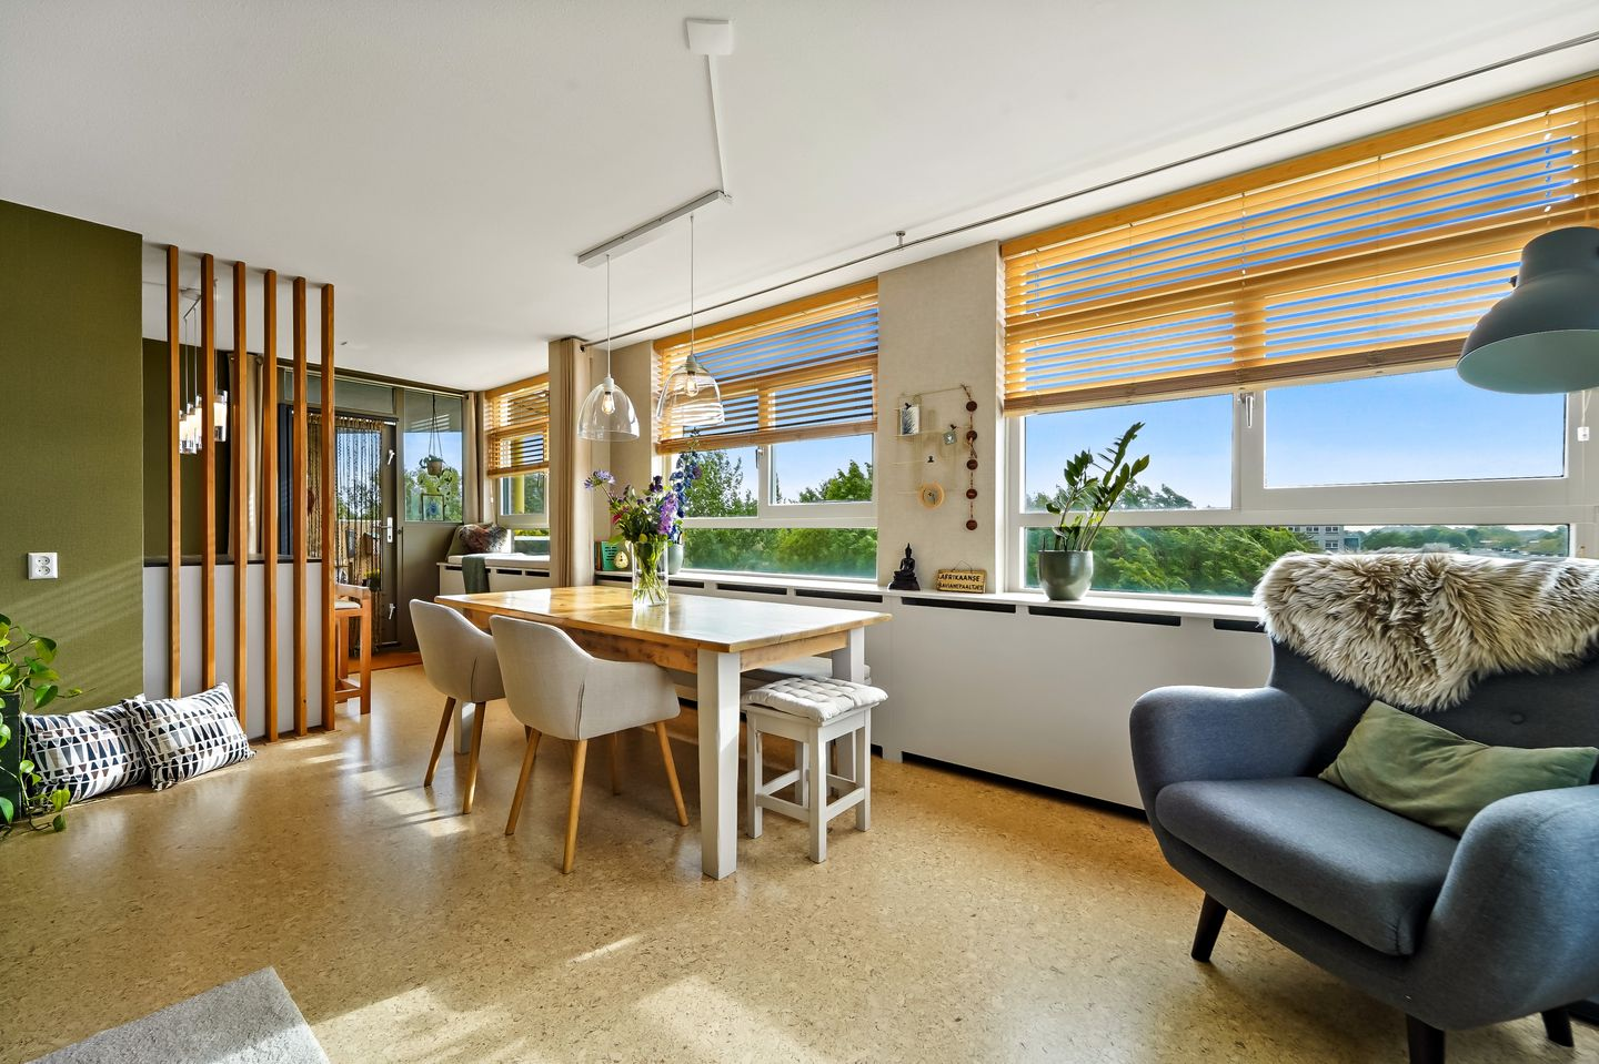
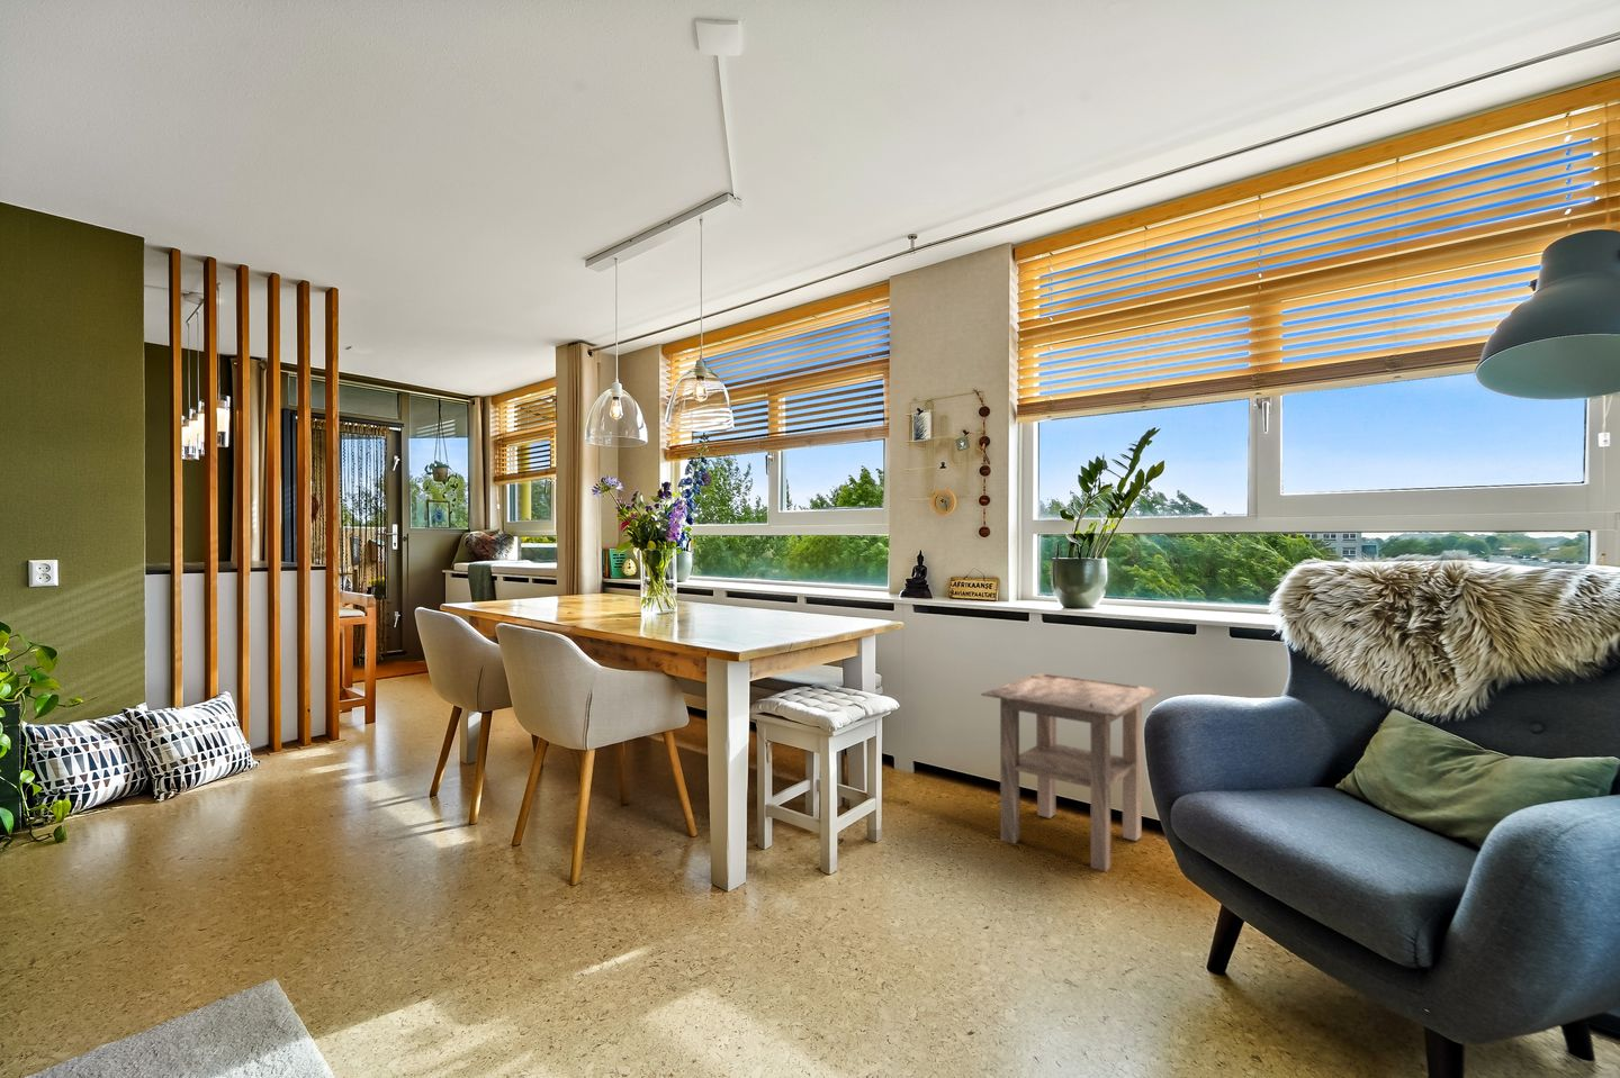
+ side table (1071, 762)
